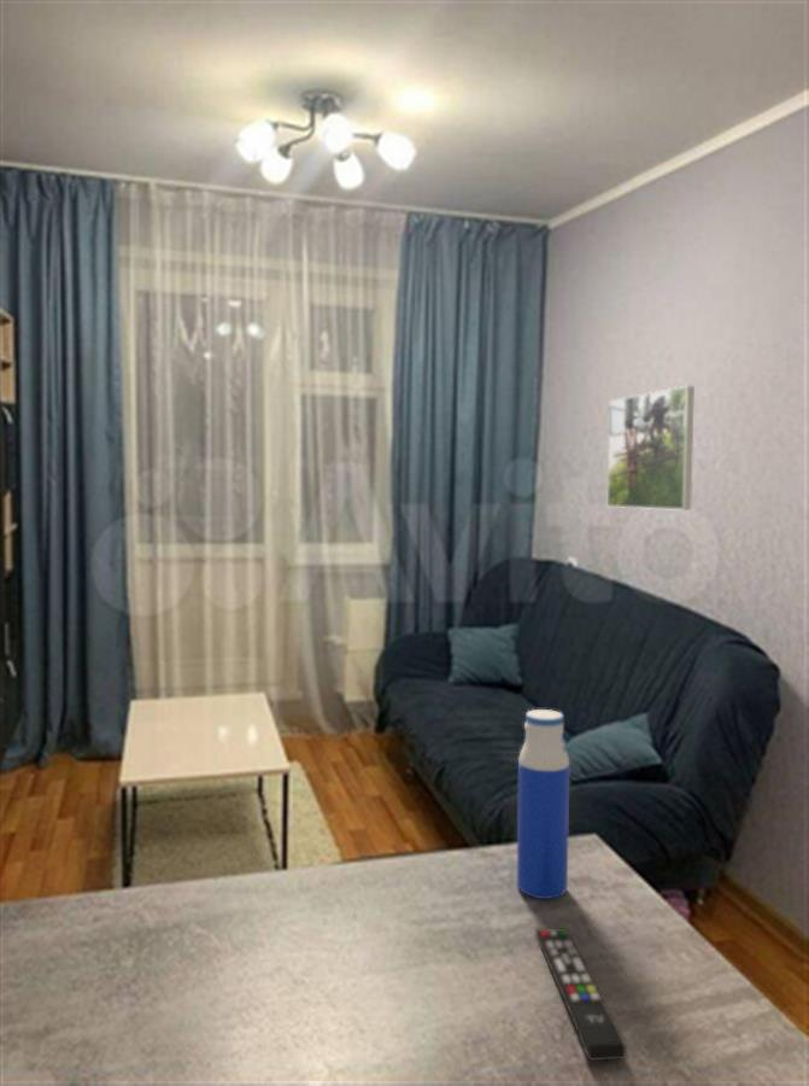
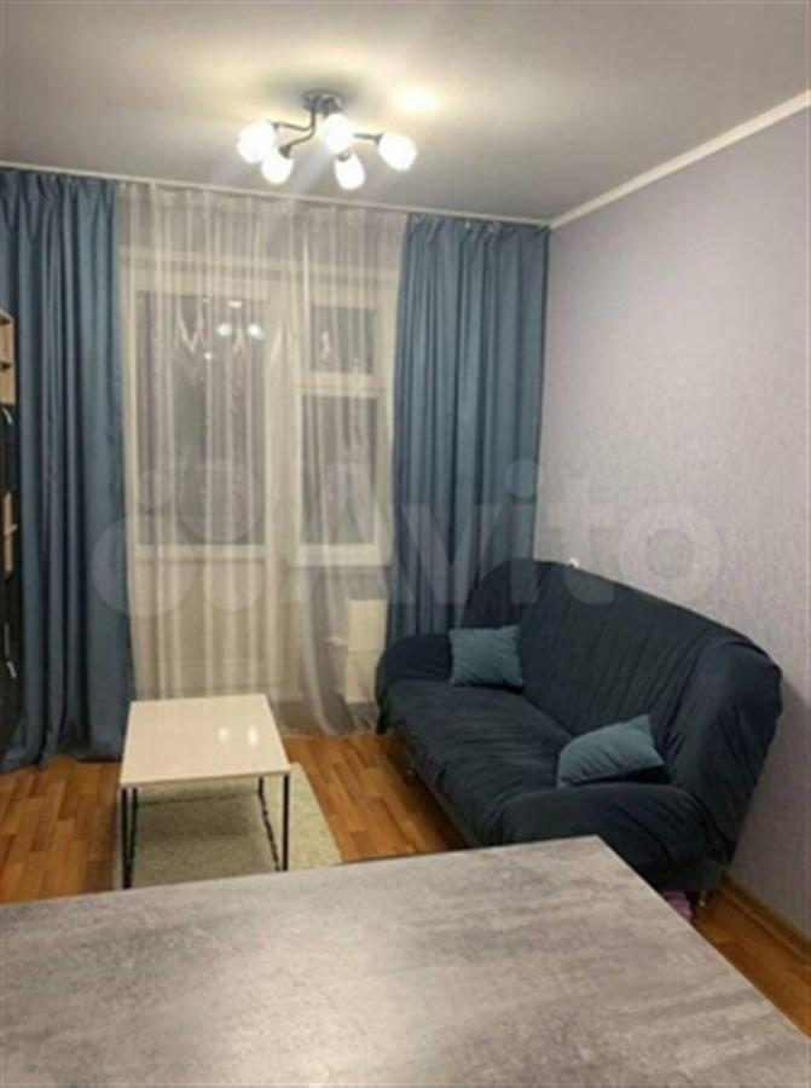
- remote control (575, 986)
- water bottle (543, 801)
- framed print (646, 451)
